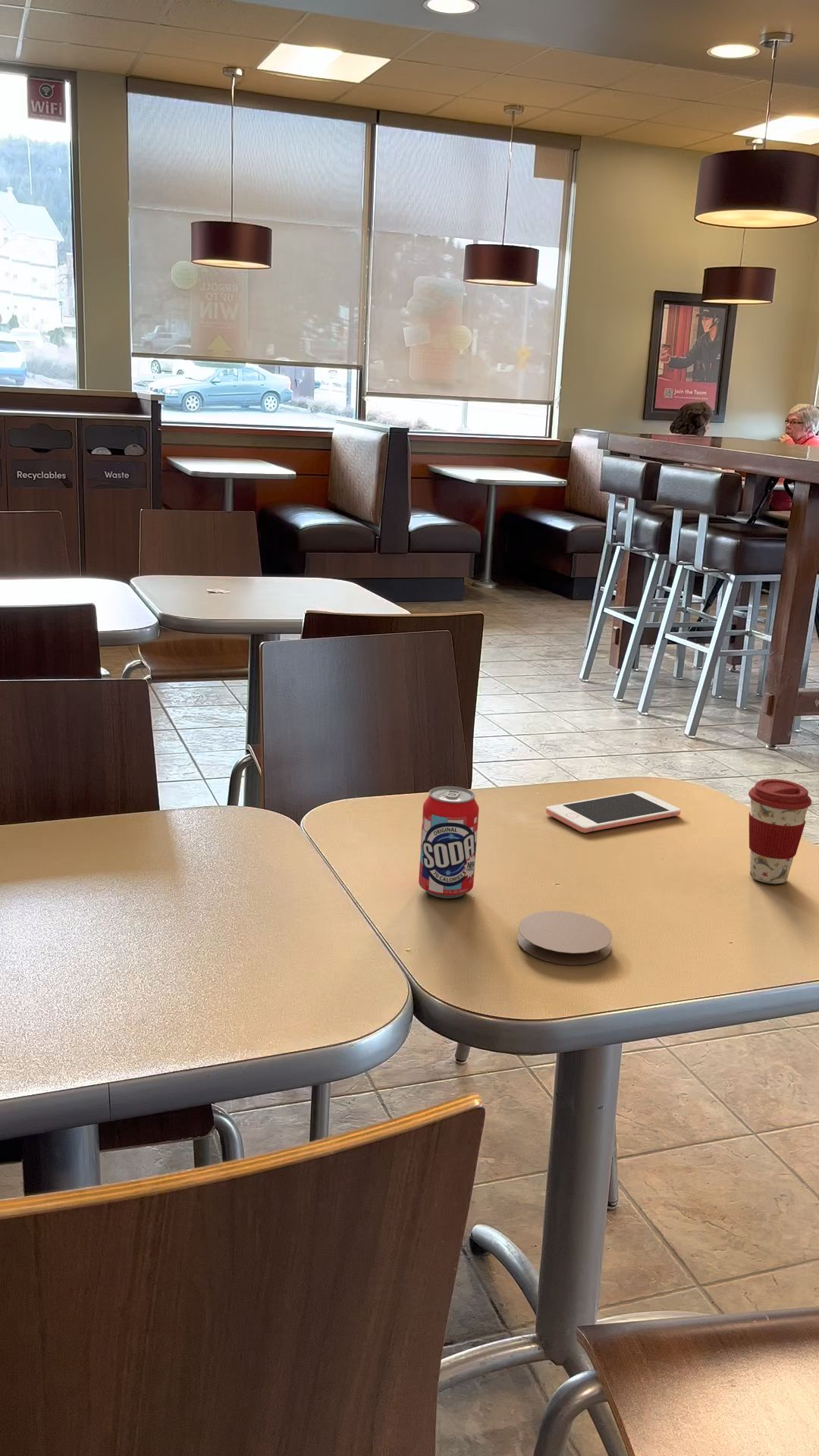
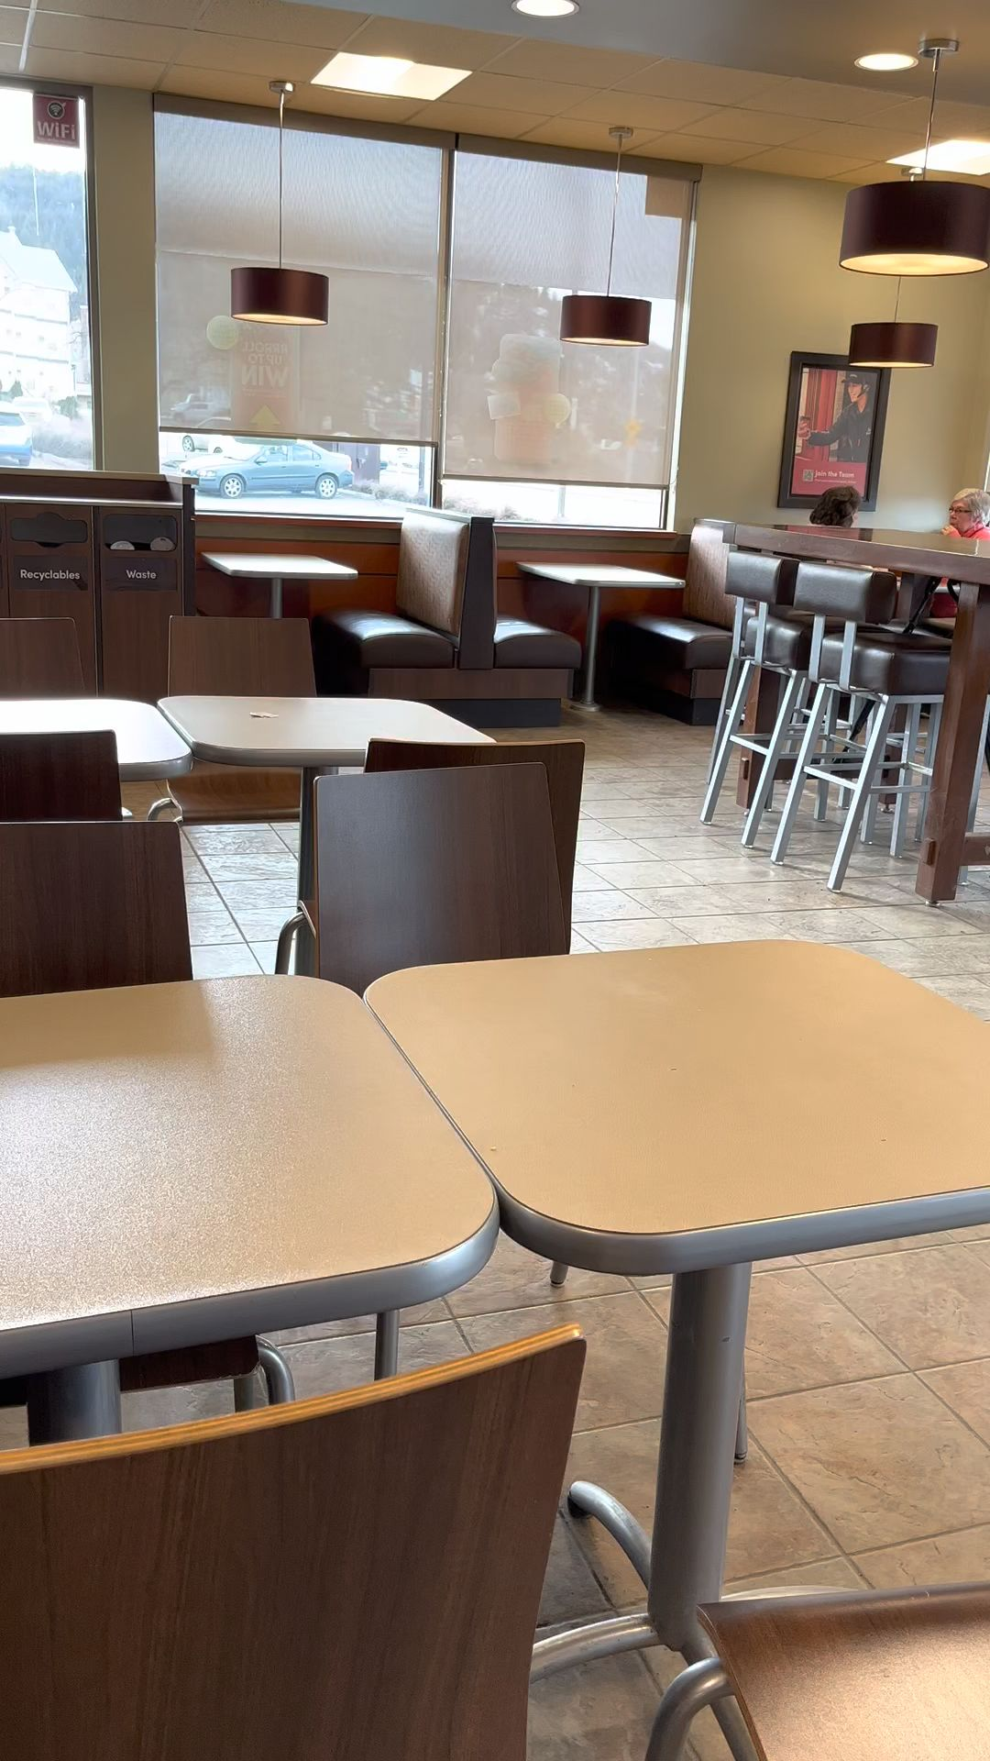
- coffee cup (774, 832)
- cell phone (613, 811)
- pop (448, 842)
- coaster (564, 937)
